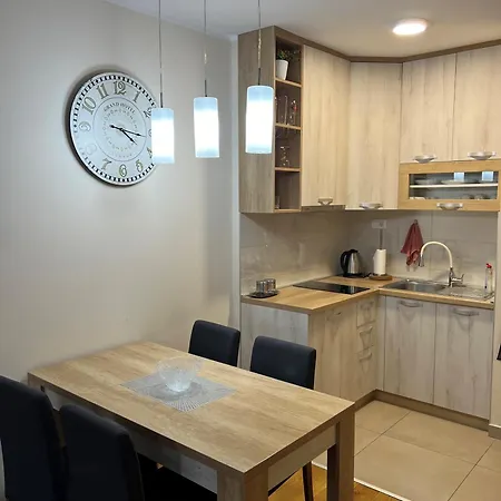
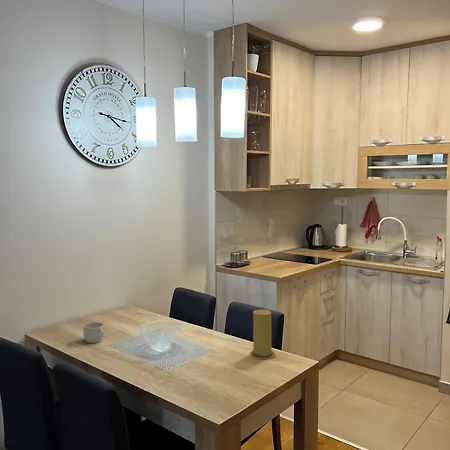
+ mug (95, 333)
+ candle (262, 332)
